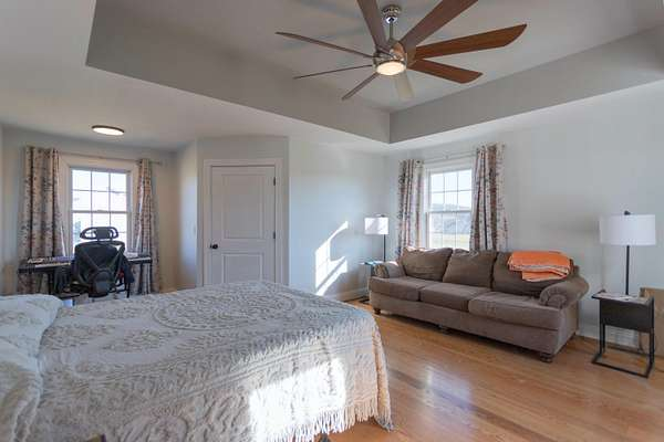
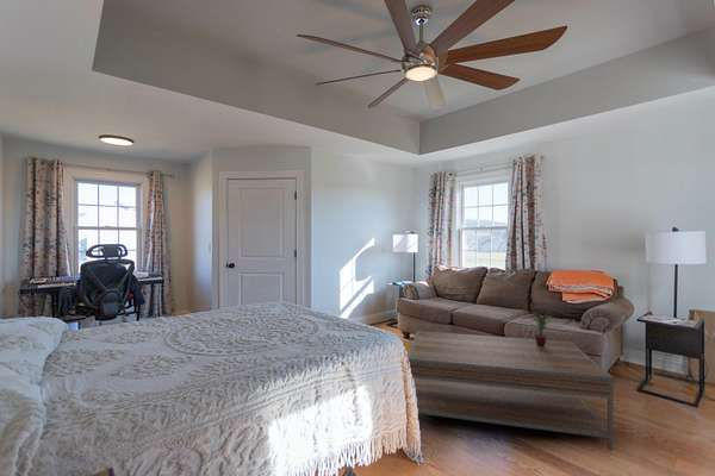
+ potted plant (539, 327)
+ coffee table (495, 377)
